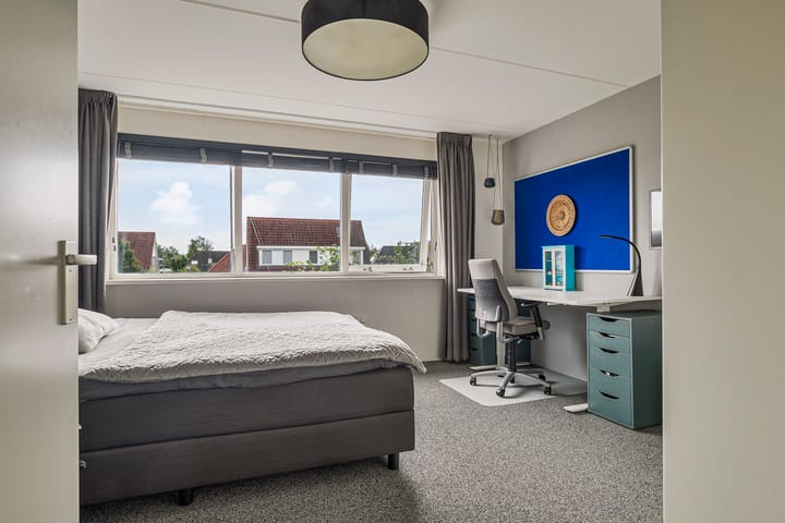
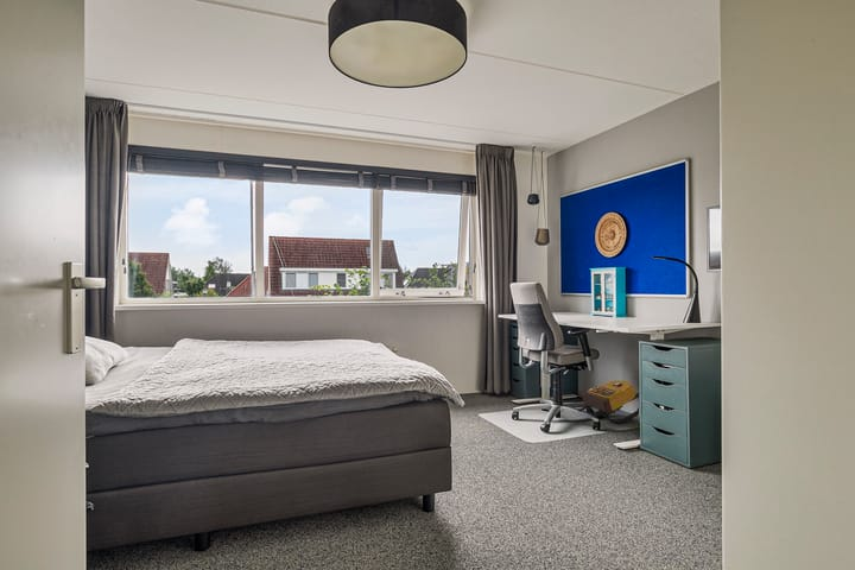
+ backpack (610, 400)
